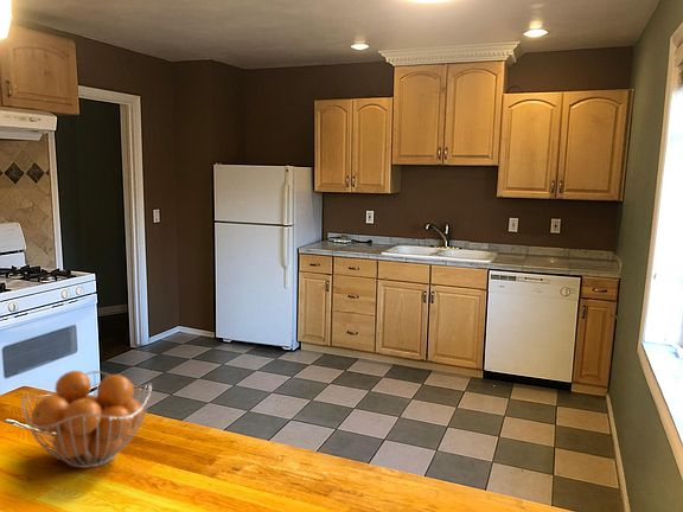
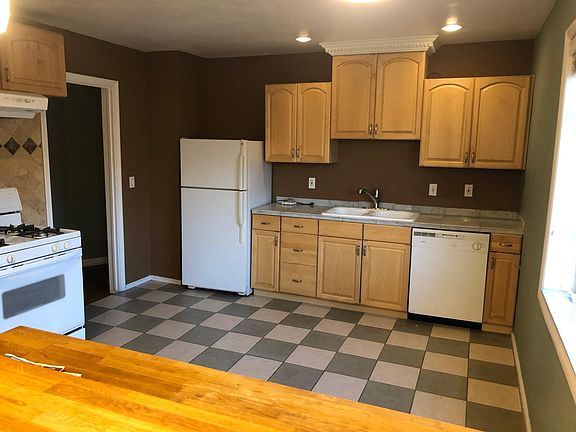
- fruit basket (90, 415)
